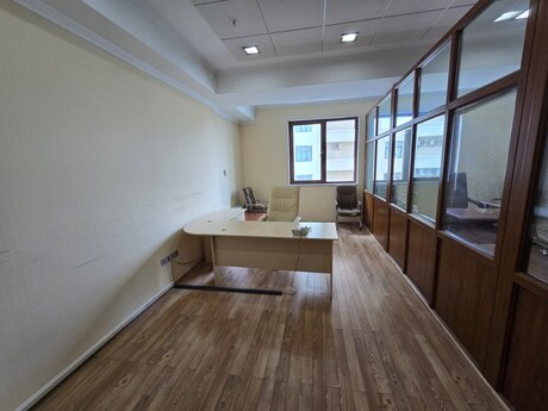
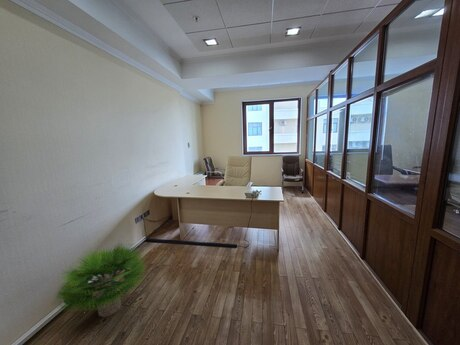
+ potted plant (105, 279)
